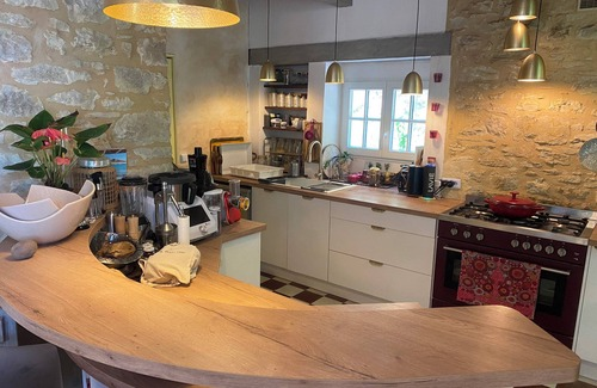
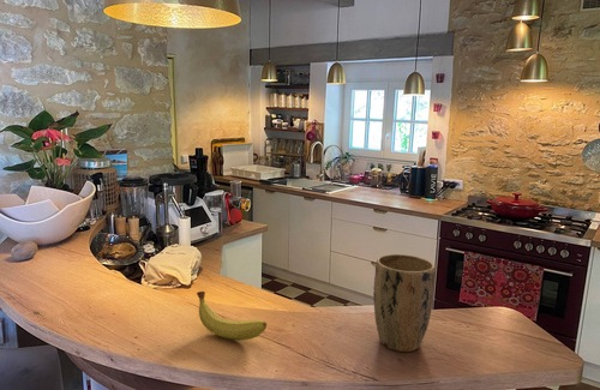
+ plant pot (402, 302)
+ fruit (227, 319)
